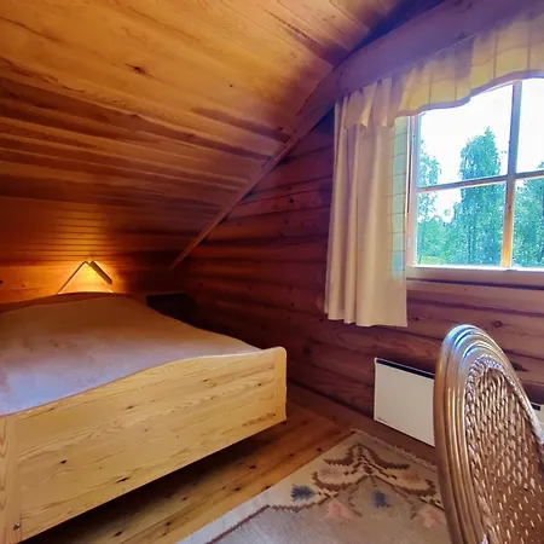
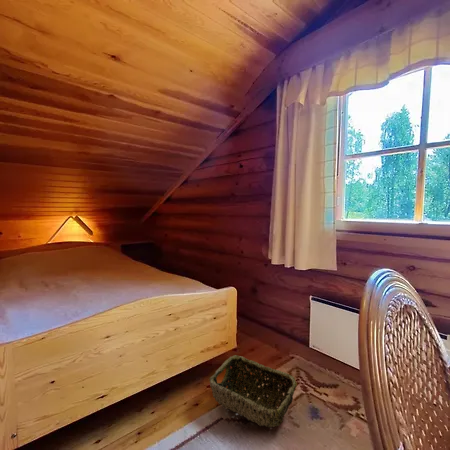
+ woven basket (252, 393)
